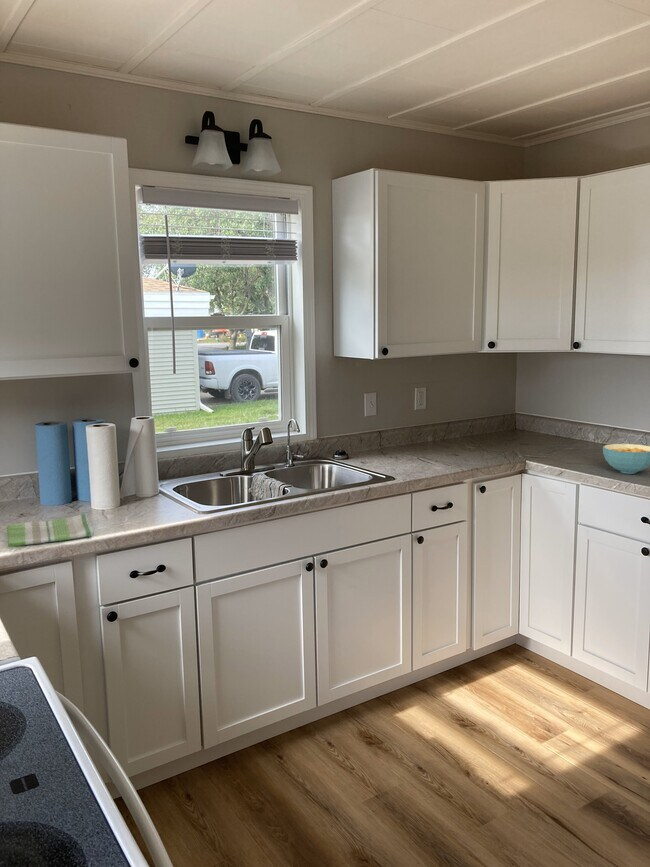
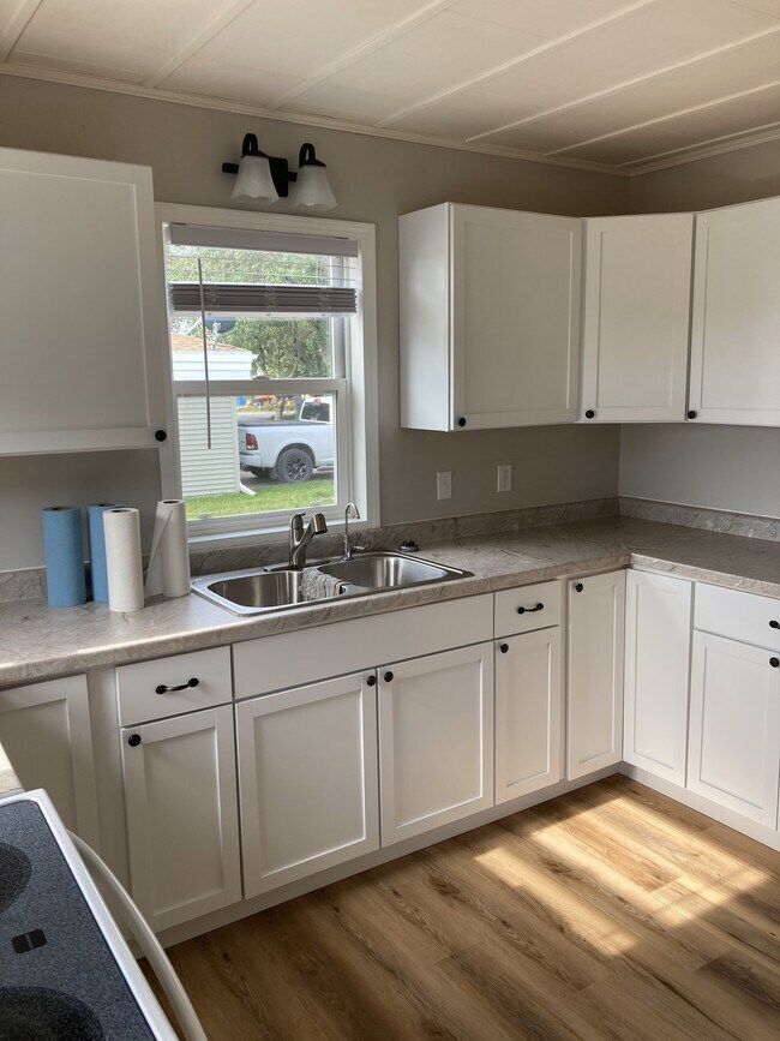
- dish towel (50, 529)
- cereal bowl (629, 460)
